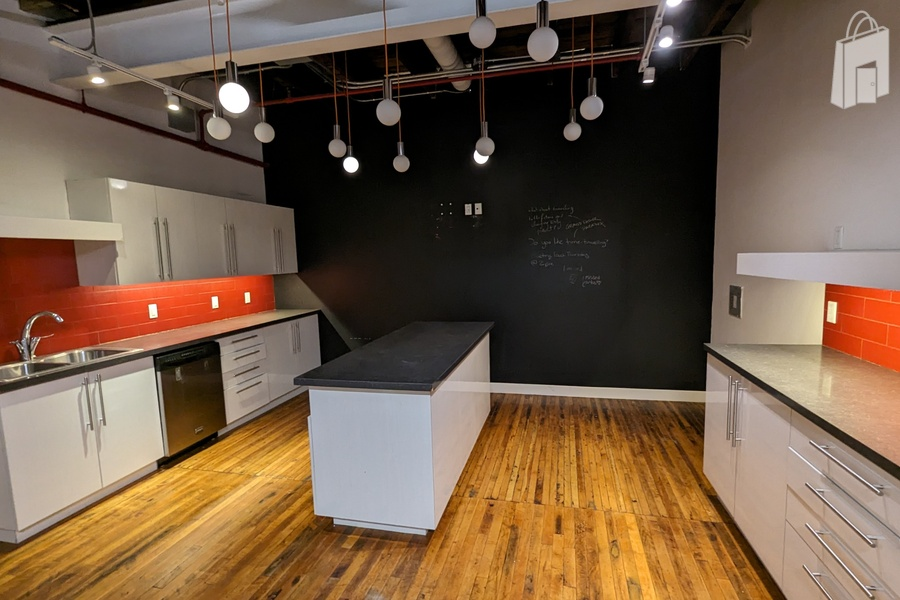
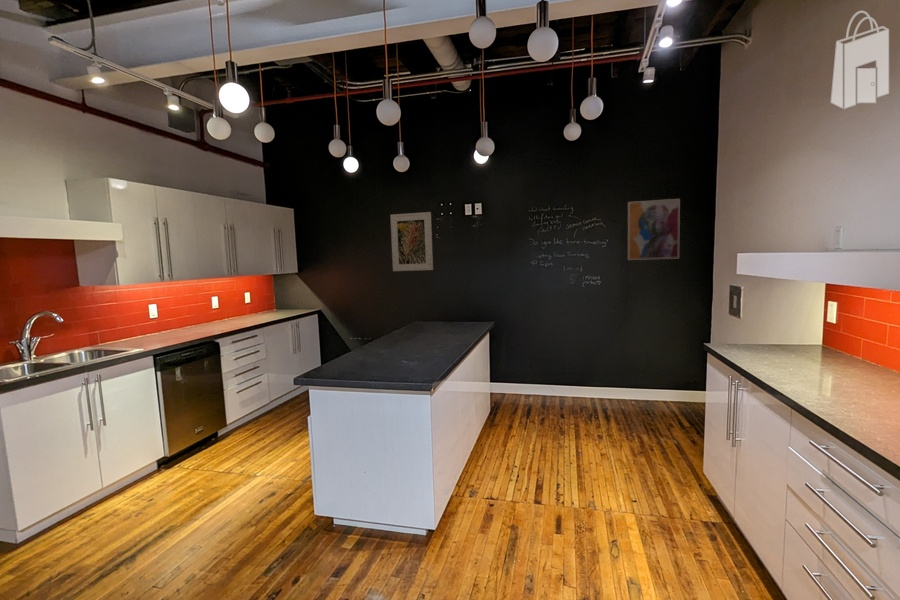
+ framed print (411, 242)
+ wall art (653, 230)
